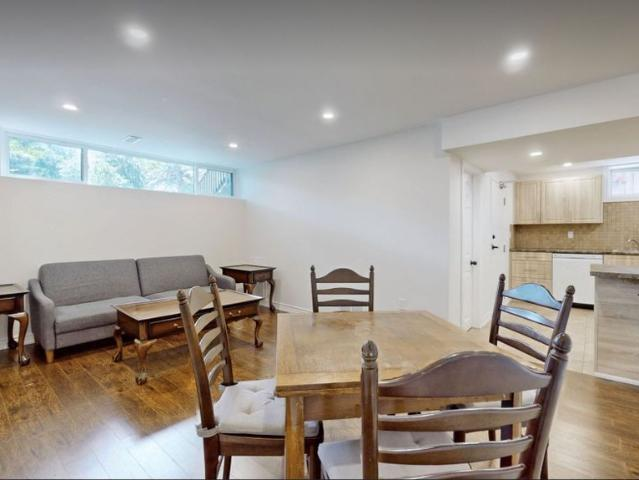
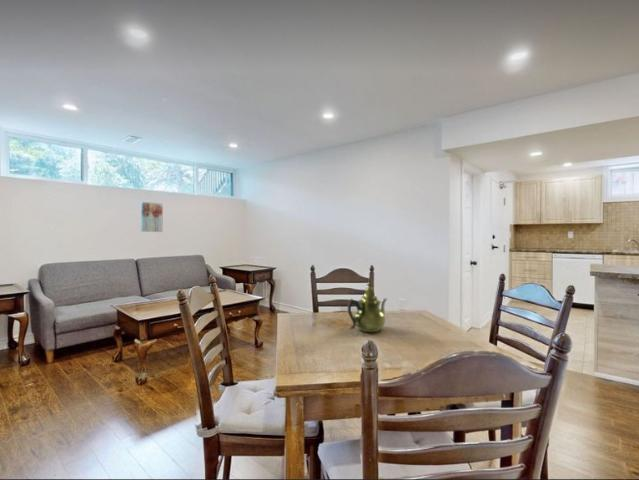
+ teapot (368, 304)
+ wall art (152, 217)
